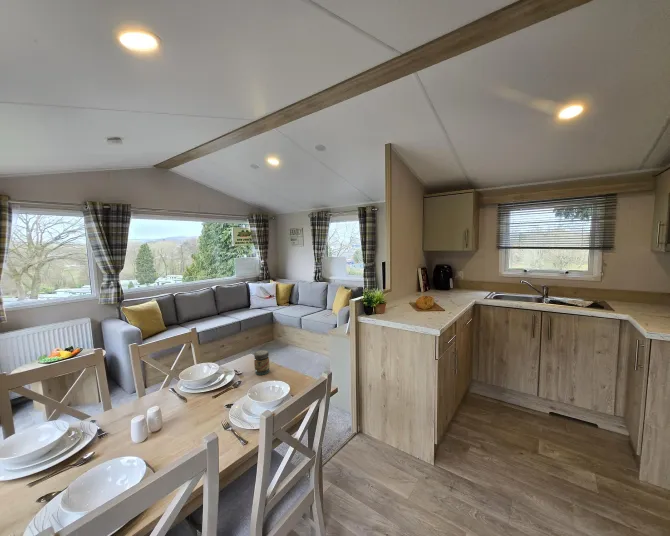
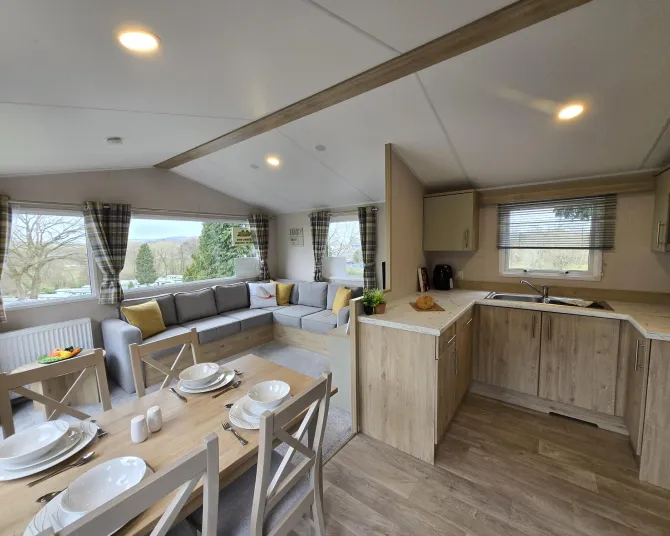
- jar (261, 362)
